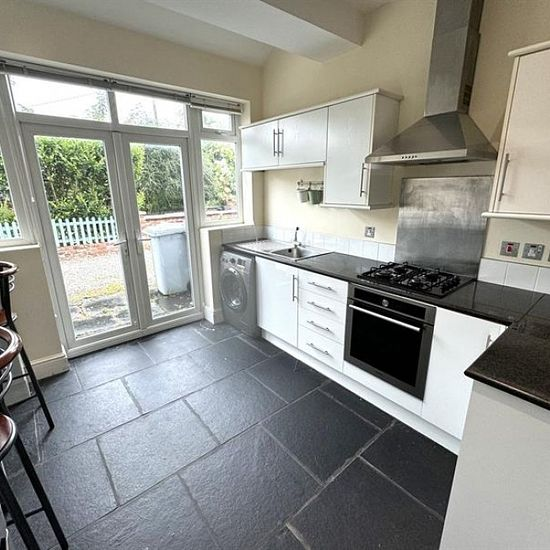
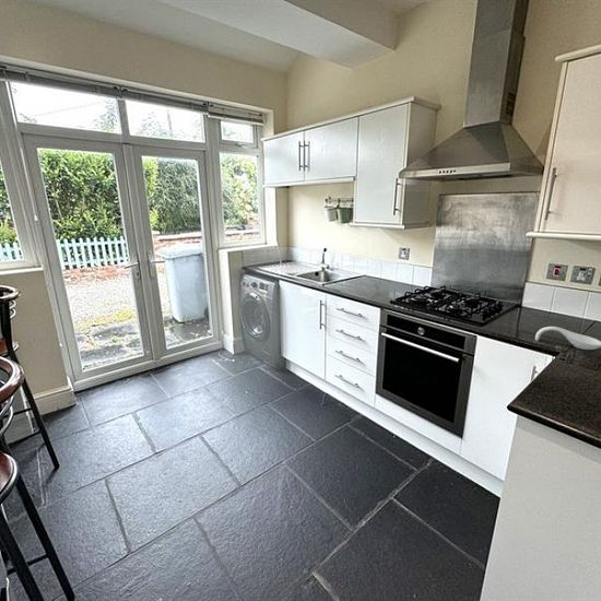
+ spoon rest (568, 337)
